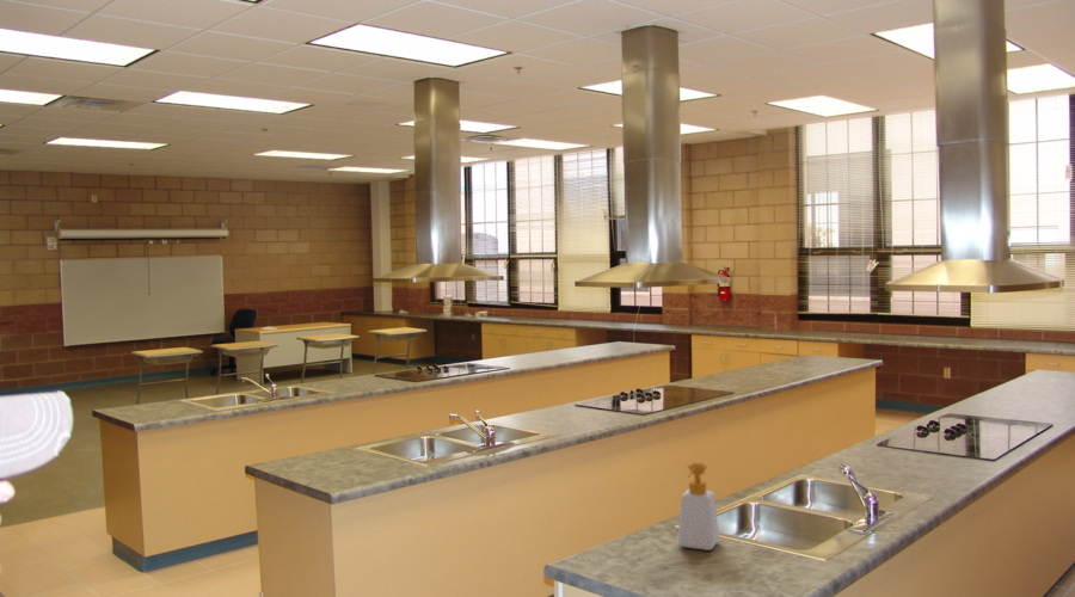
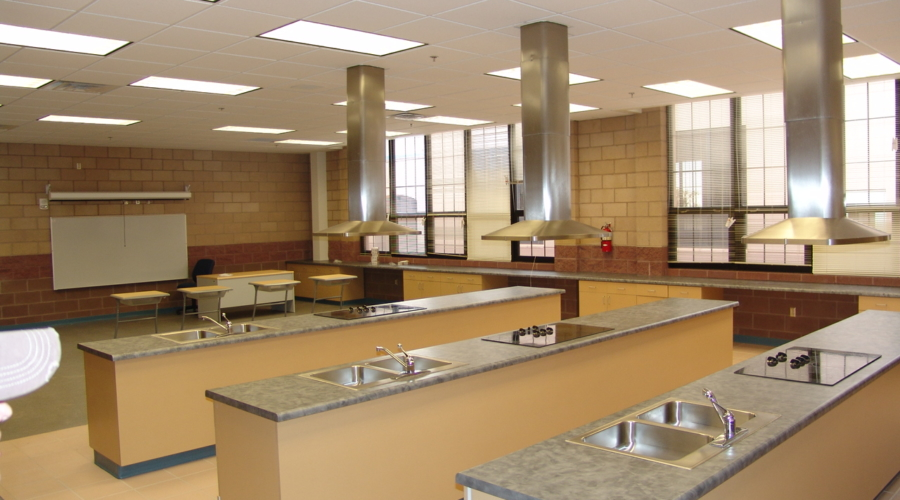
- soap bottle (695, 505)
